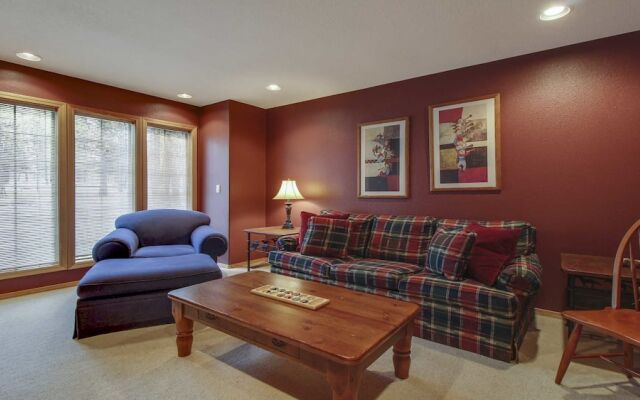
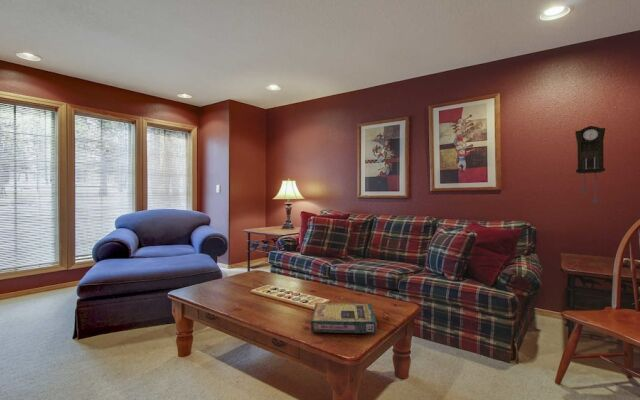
+ pendulum clock (589, 165)
+ video game box (343, 316)
